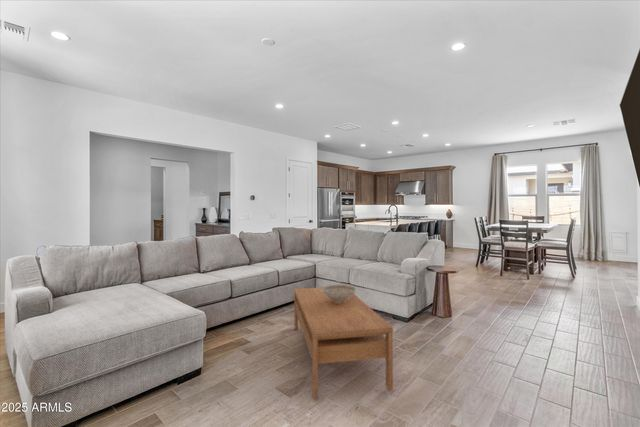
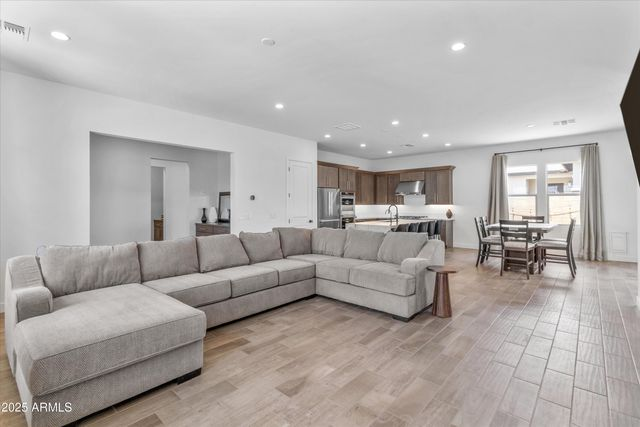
- coffee table (333, 328)
- decorative bowl (339, 294)
